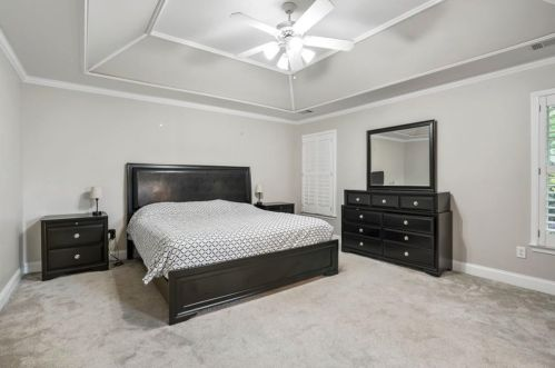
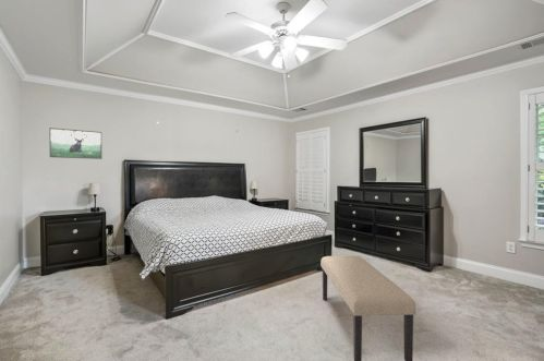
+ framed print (76, 144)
+ bench (358, 297)
